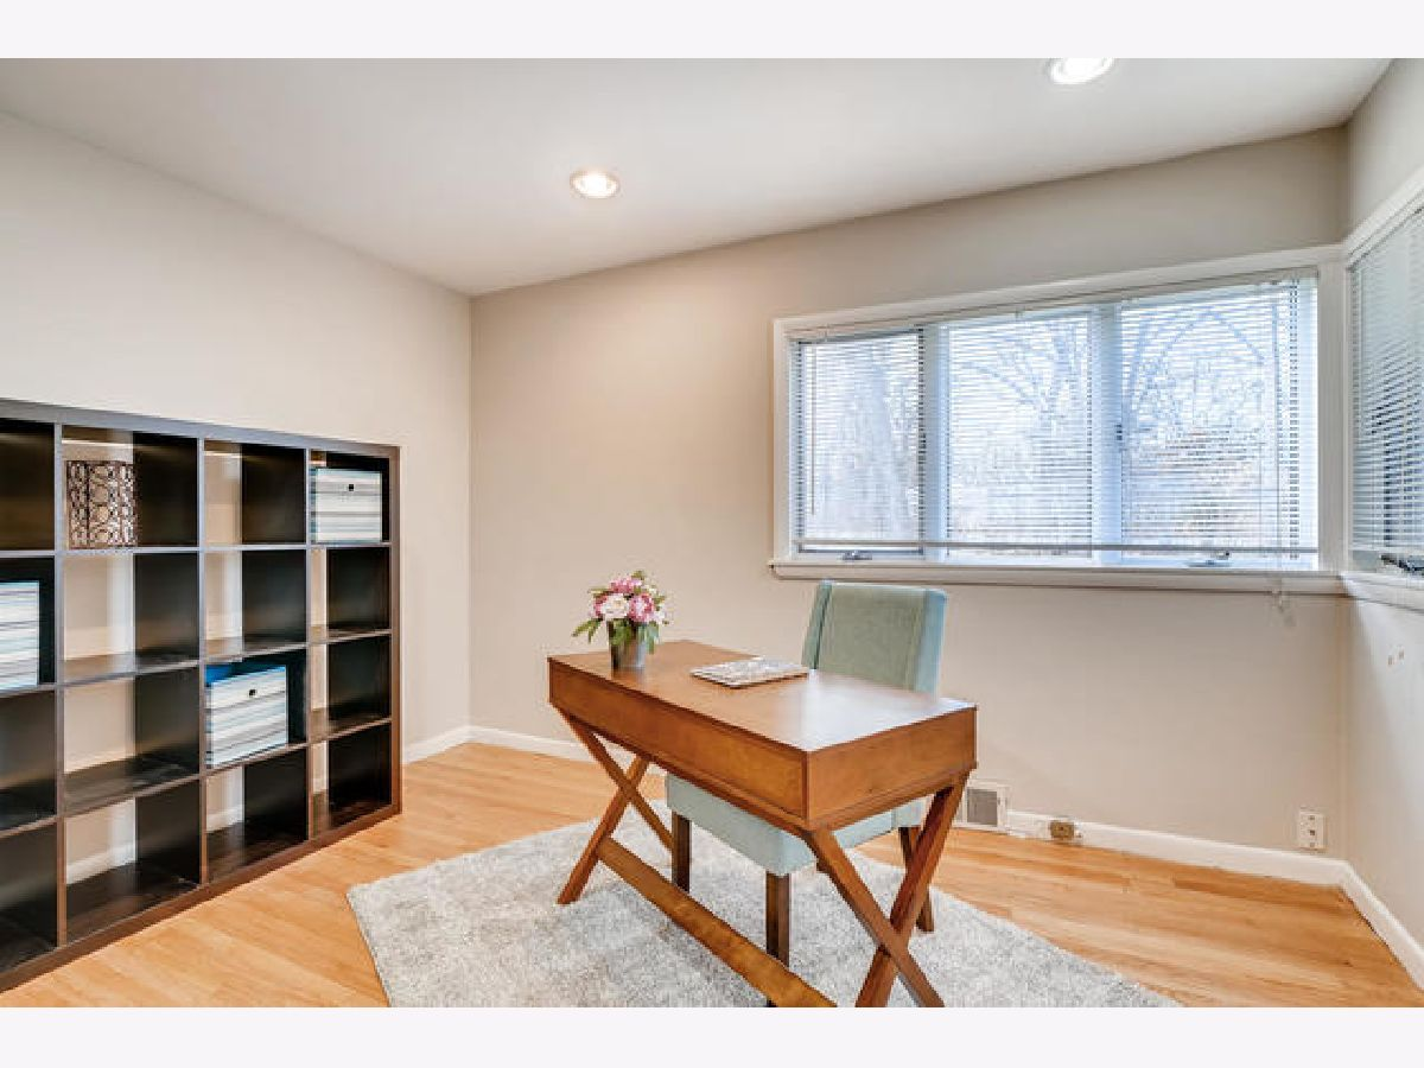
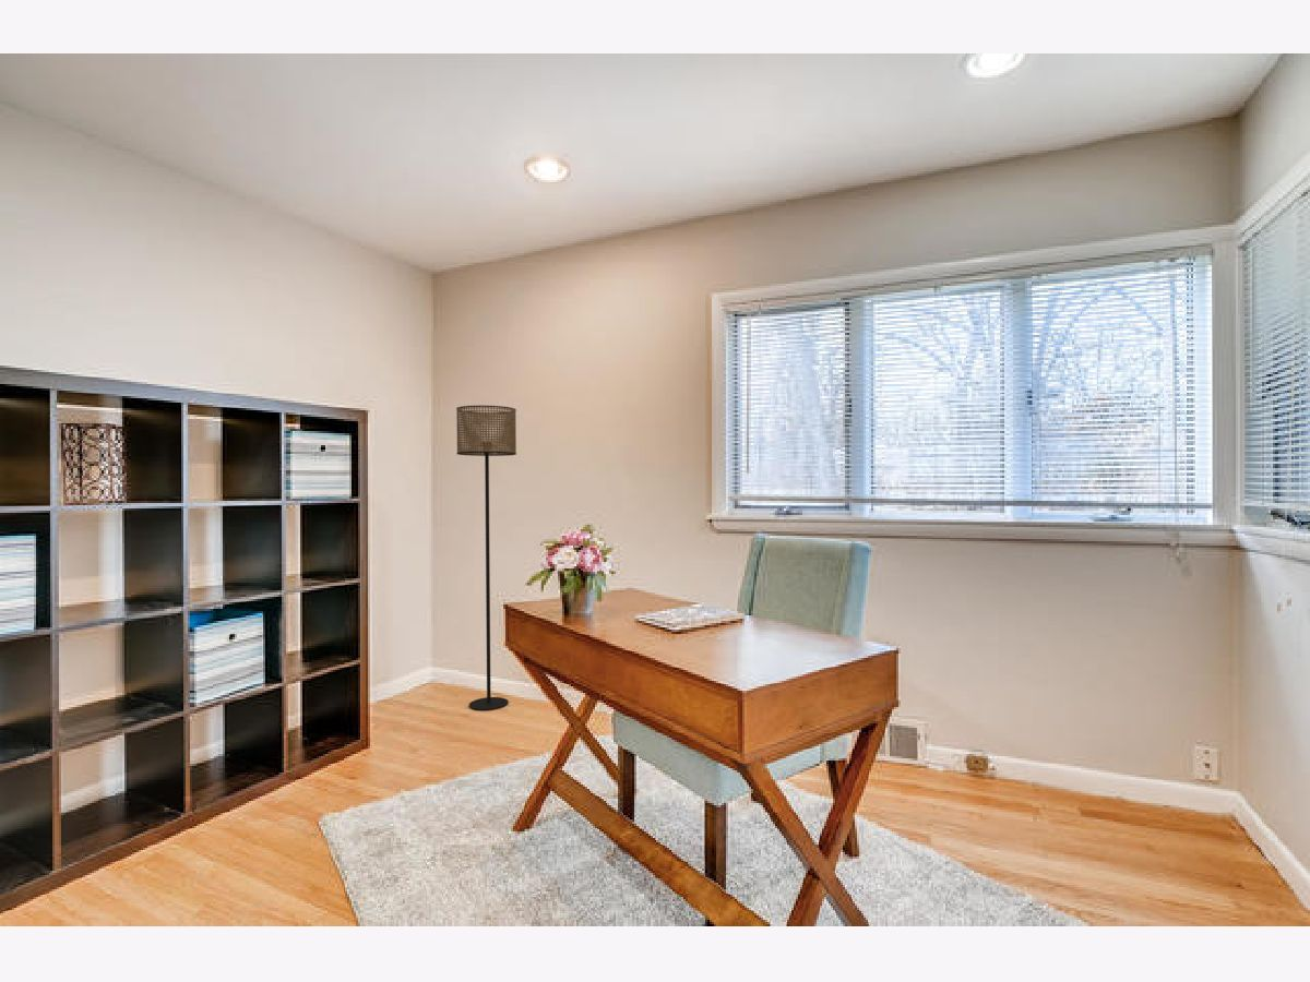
+ floor lamp (487, 556)
